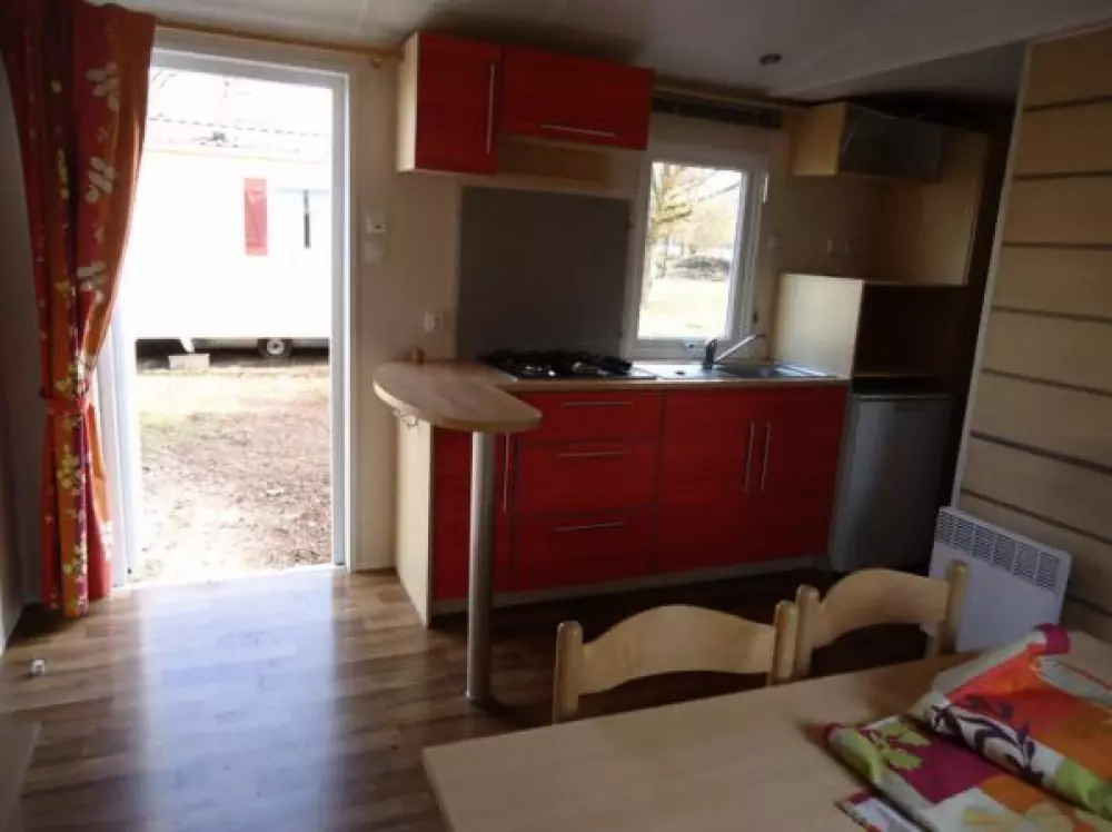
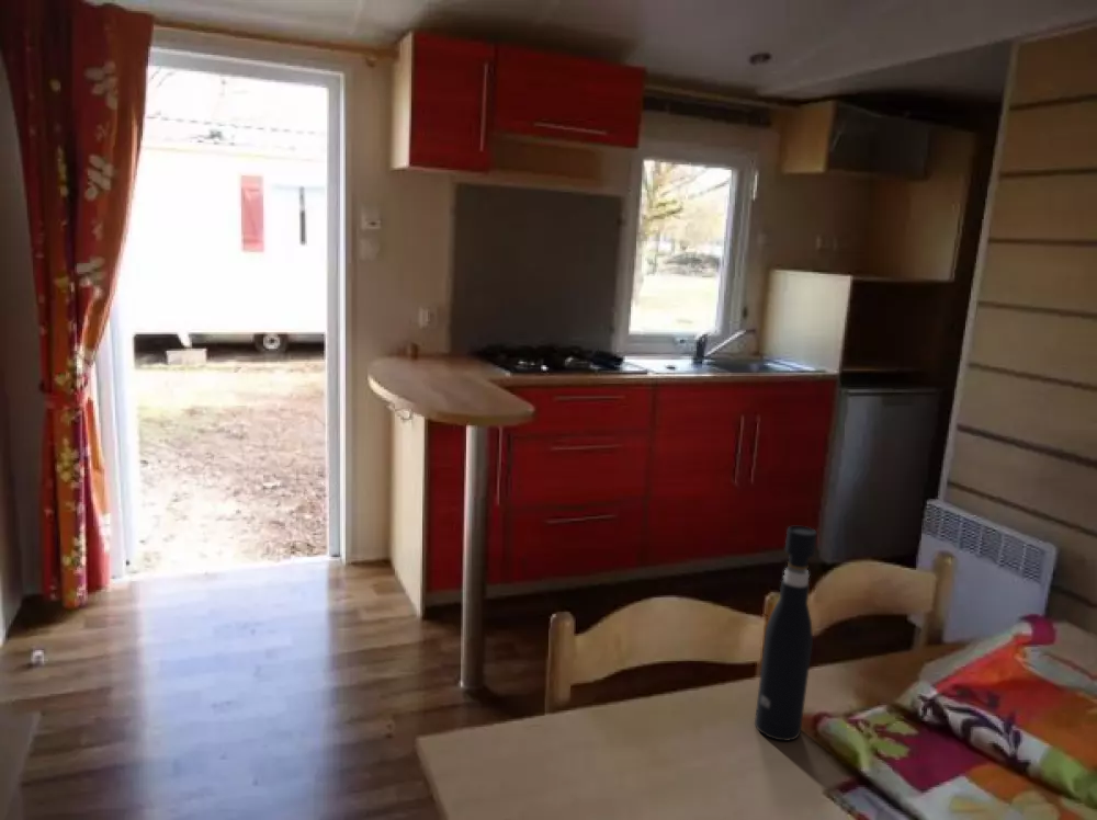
+ pepper grinder (789, 631)
